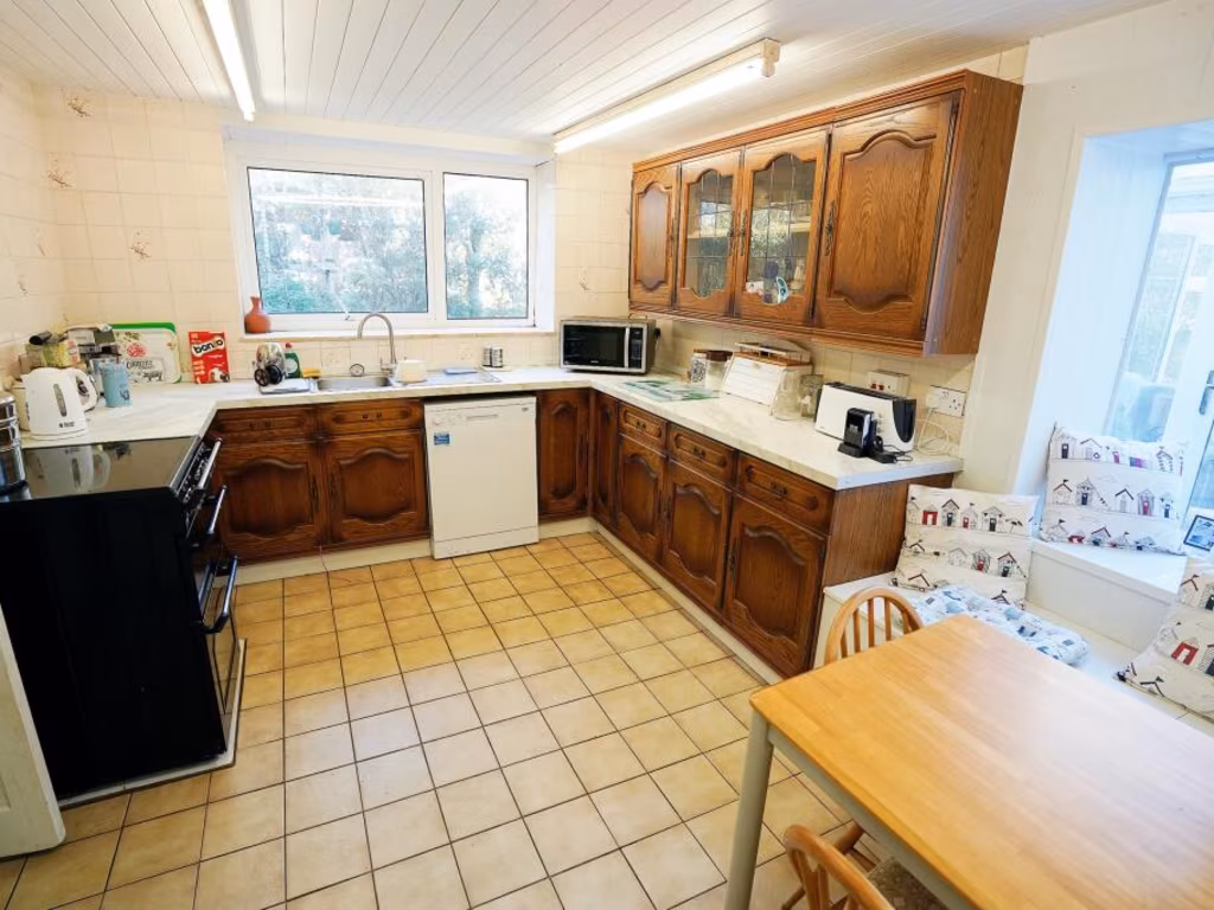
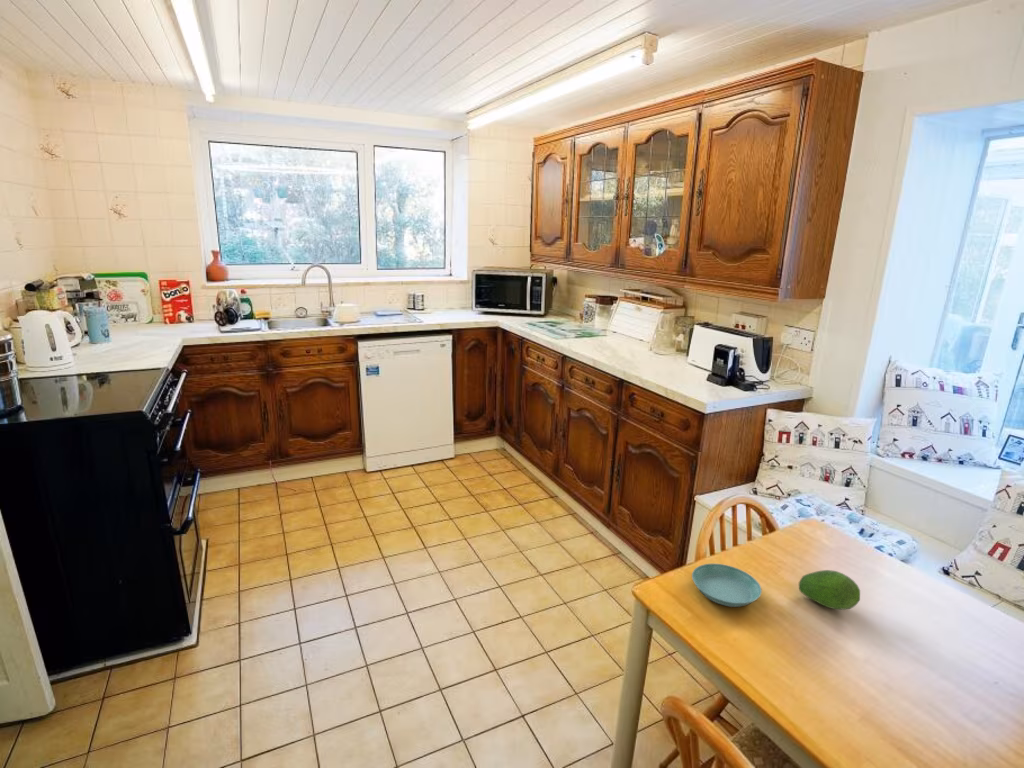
+ saucer (725, 586)
+ fruit (829, 587)
